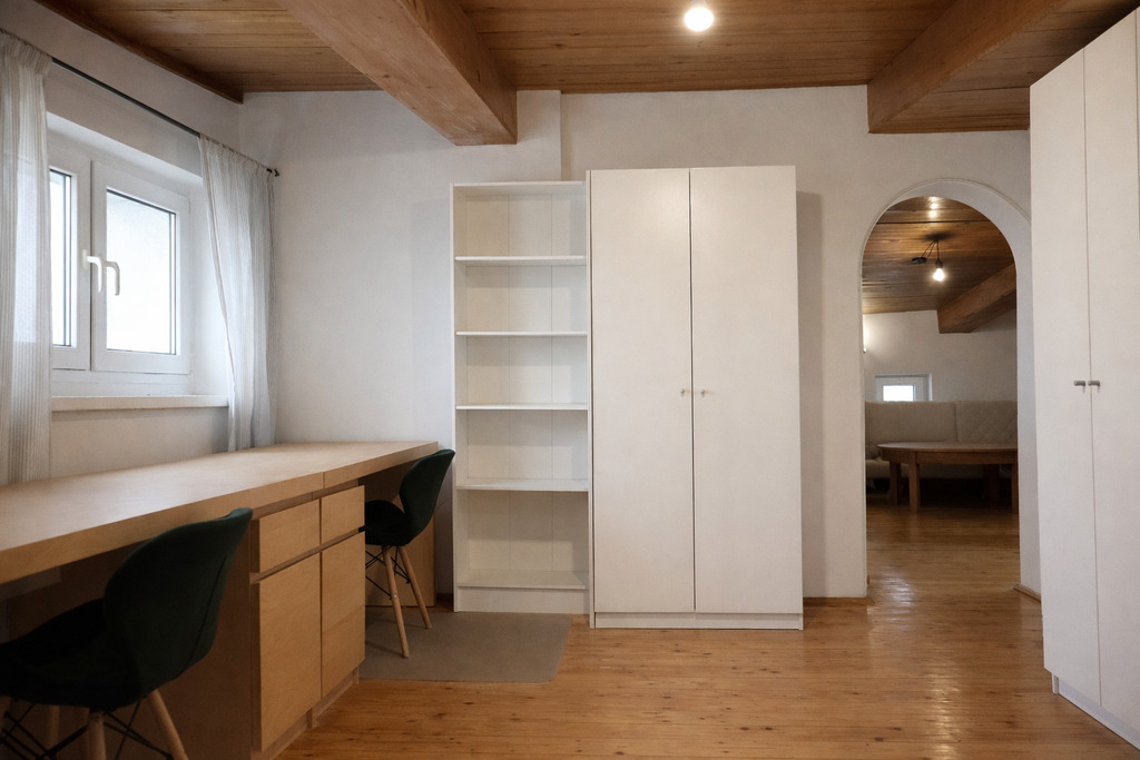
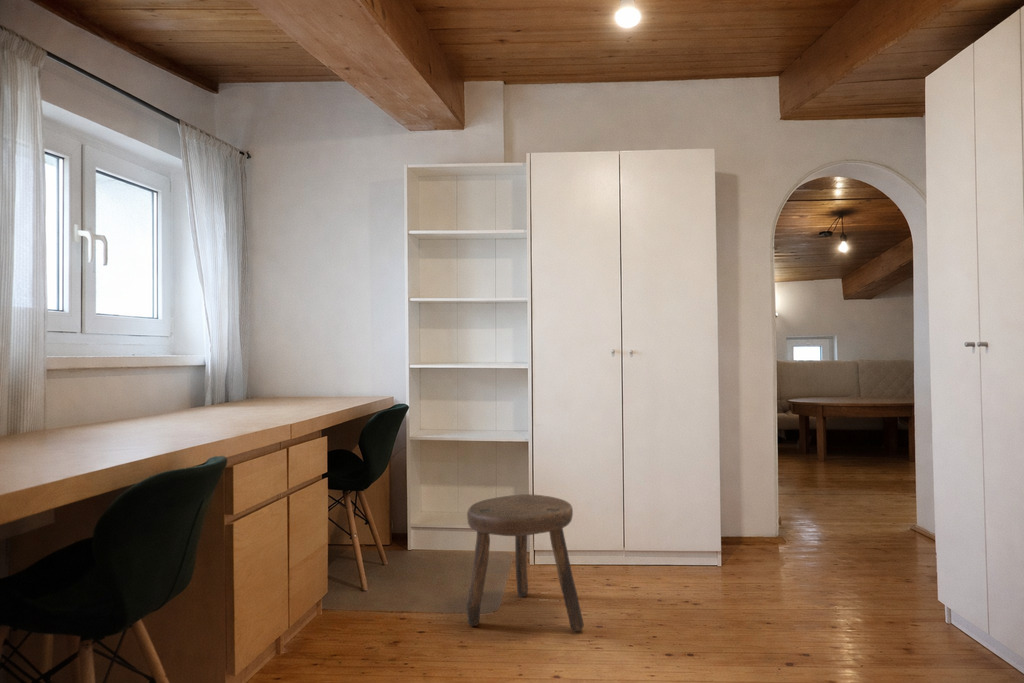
+ stool (526, 561)
